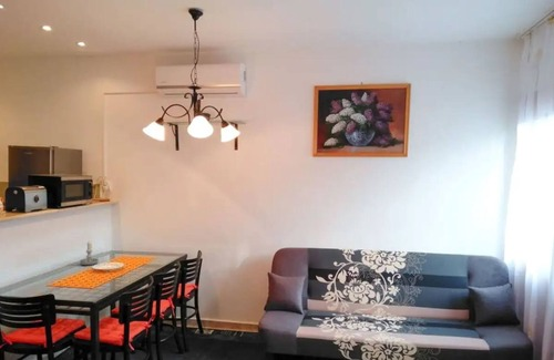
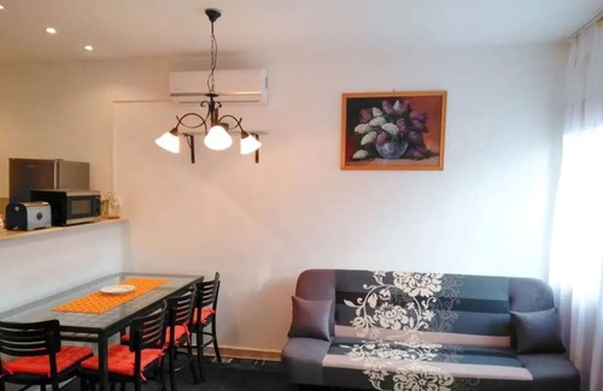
- candle (89, 251)
